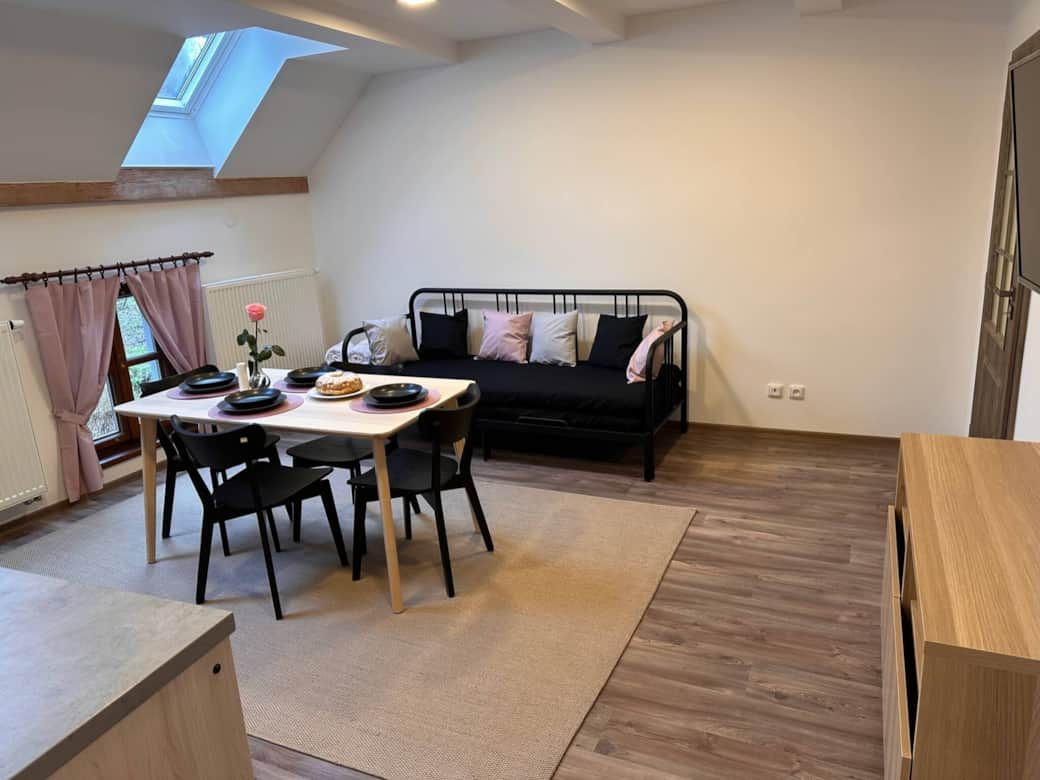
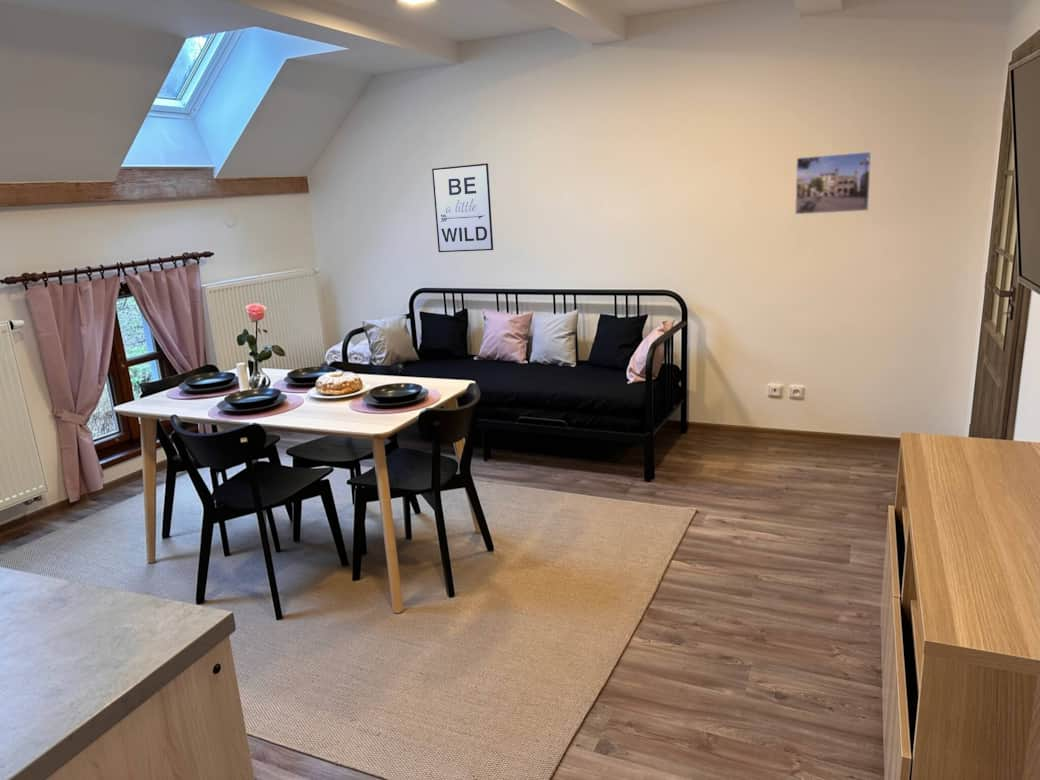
+ wall art (462, 209)
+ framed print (832, 184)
